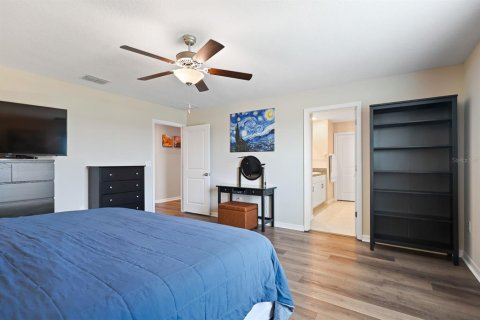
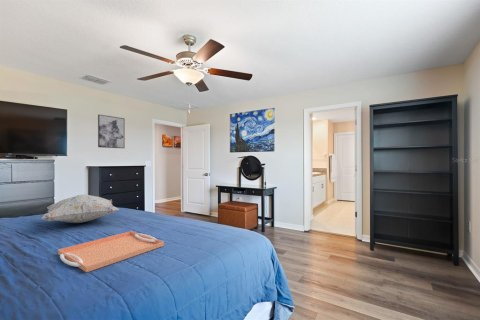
+ serving tray (113, 247)
+ wall art (111, 132)
+ decorative pillow (82, 208)
